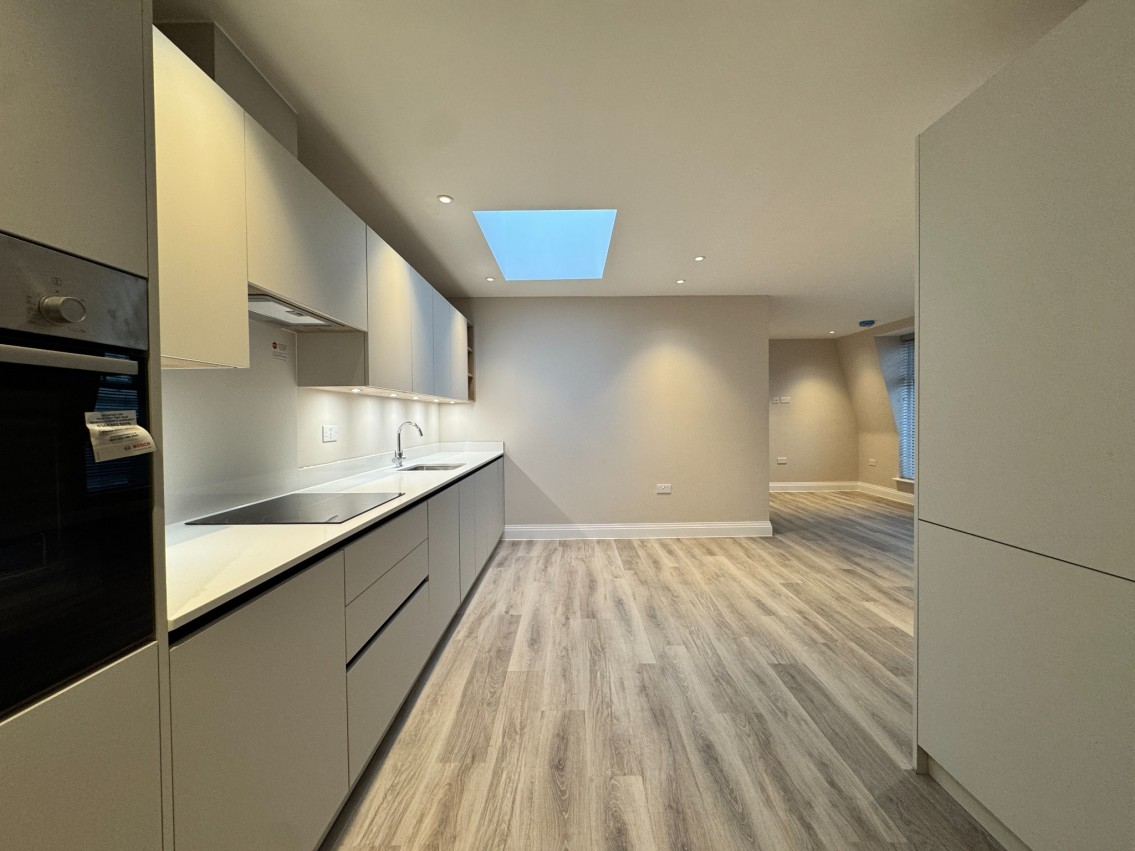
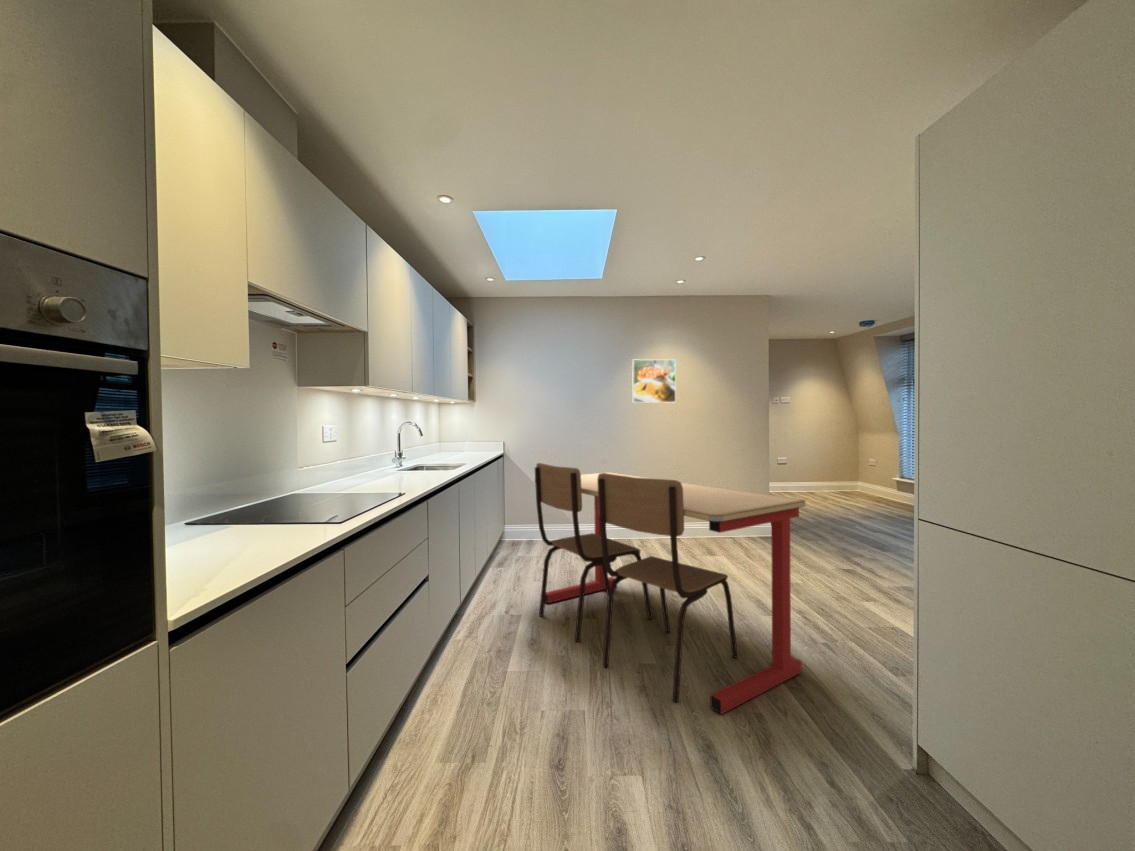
+ school desk (637, 551)
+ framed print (654, 381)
